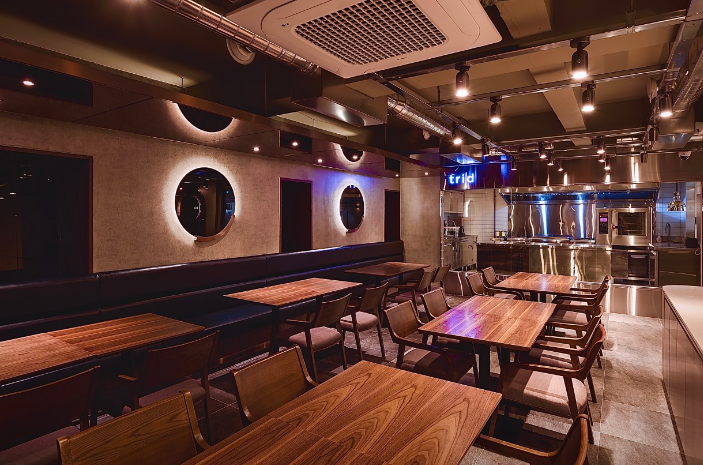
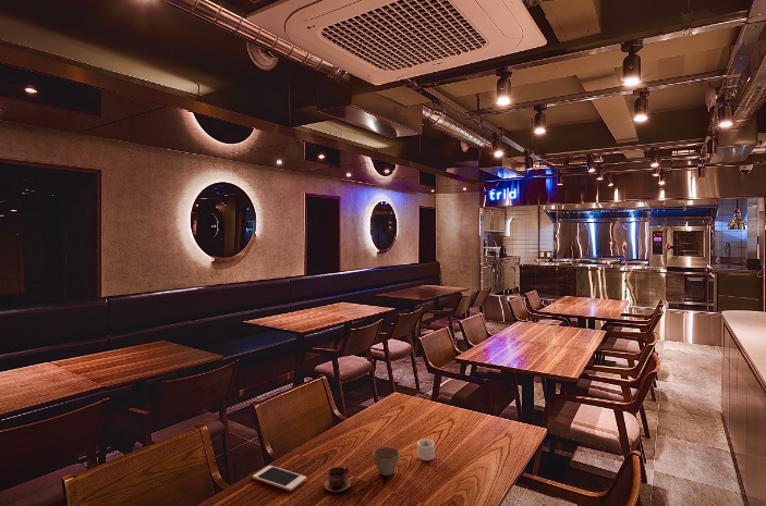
+ cup (338, 478)
+ candle (422, 449)
+ flower pot (386, 462)
+ cell phone (279, 478)
